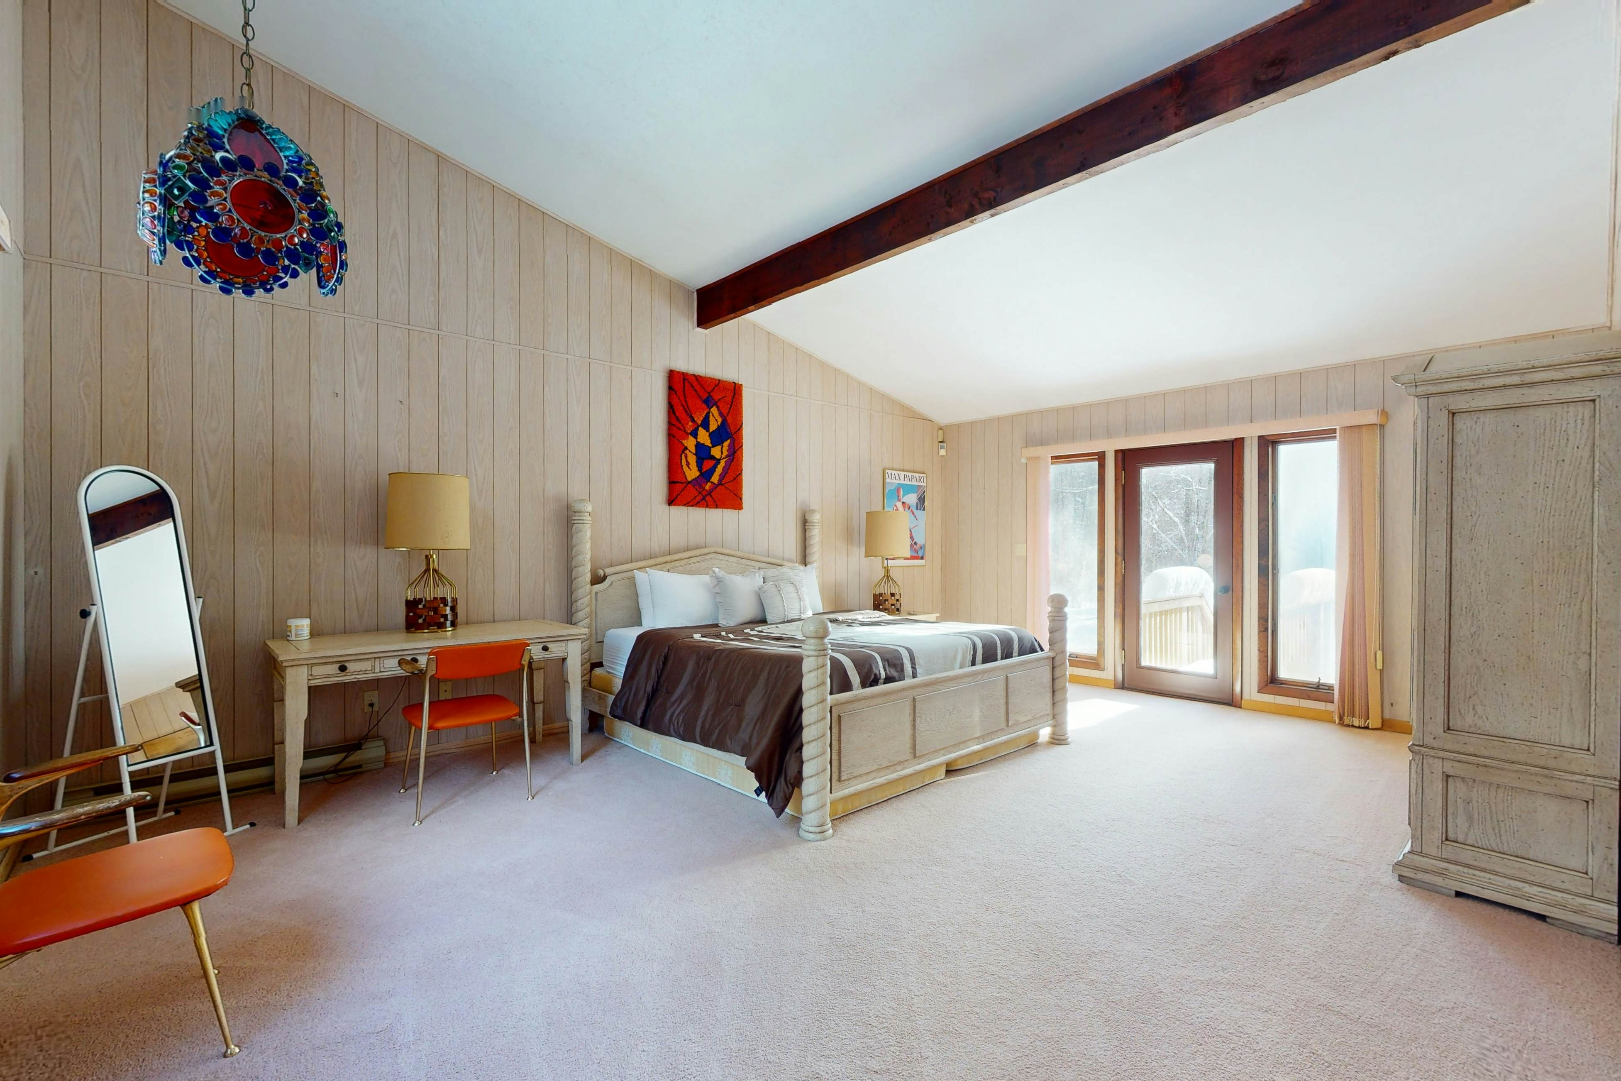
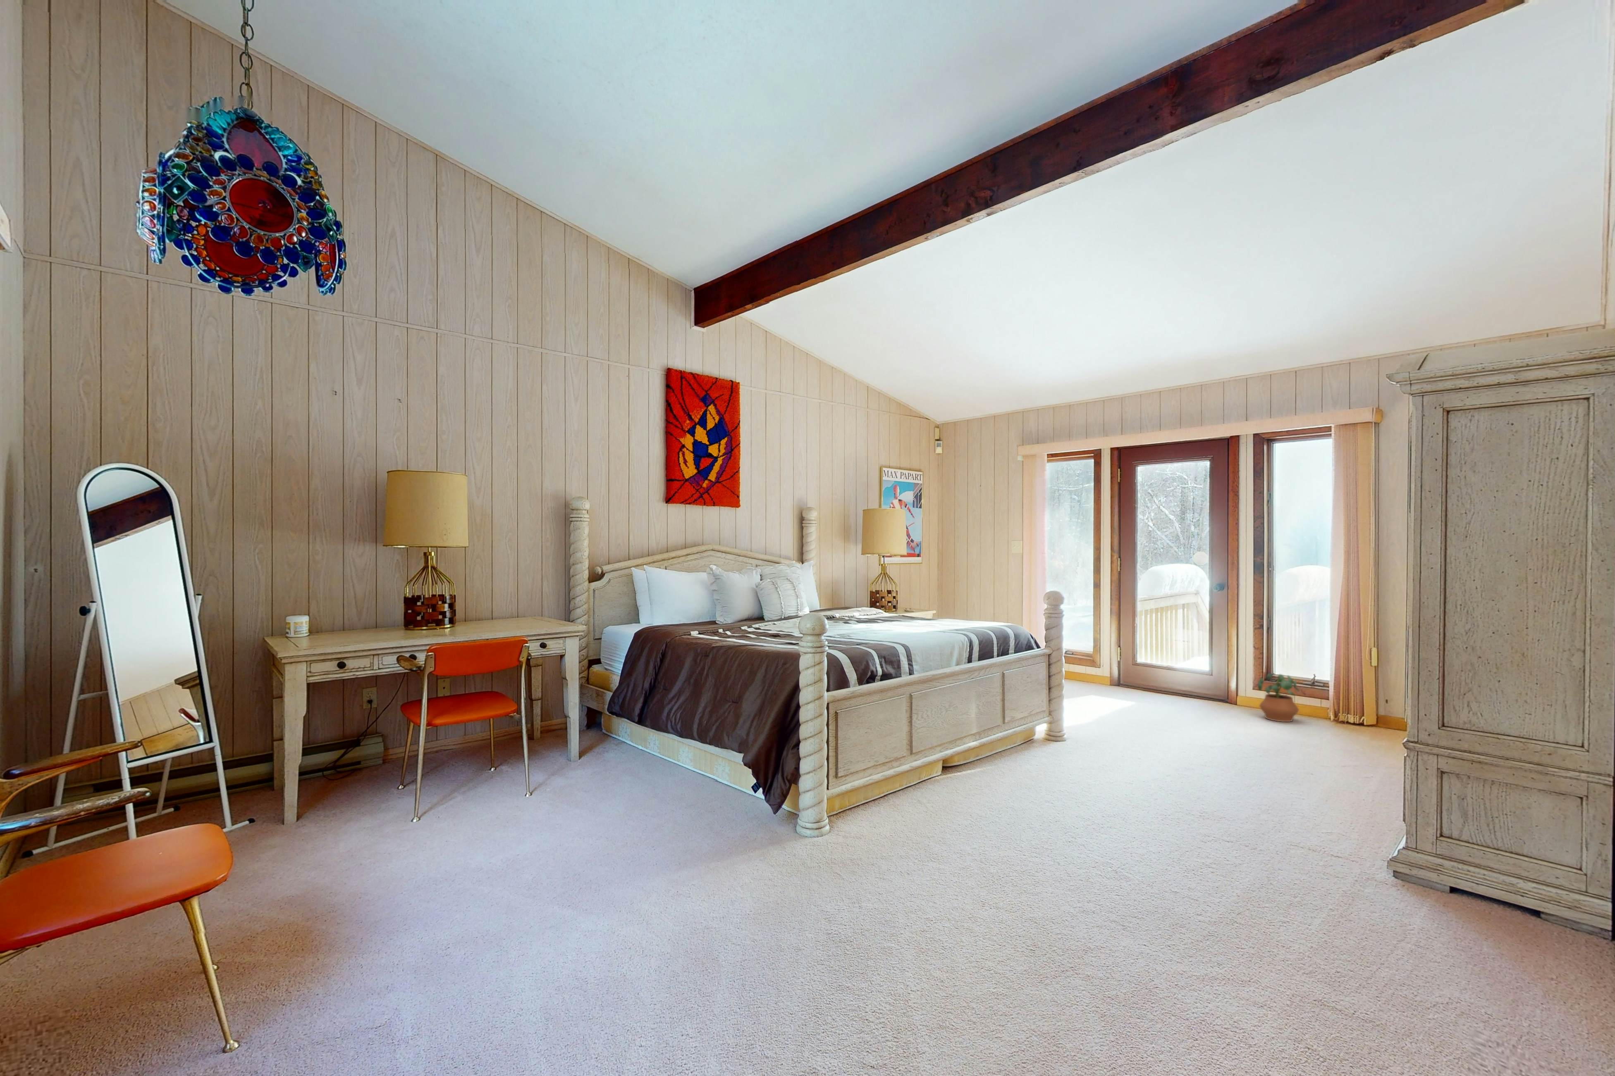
+ potted plant (1280, 695)
